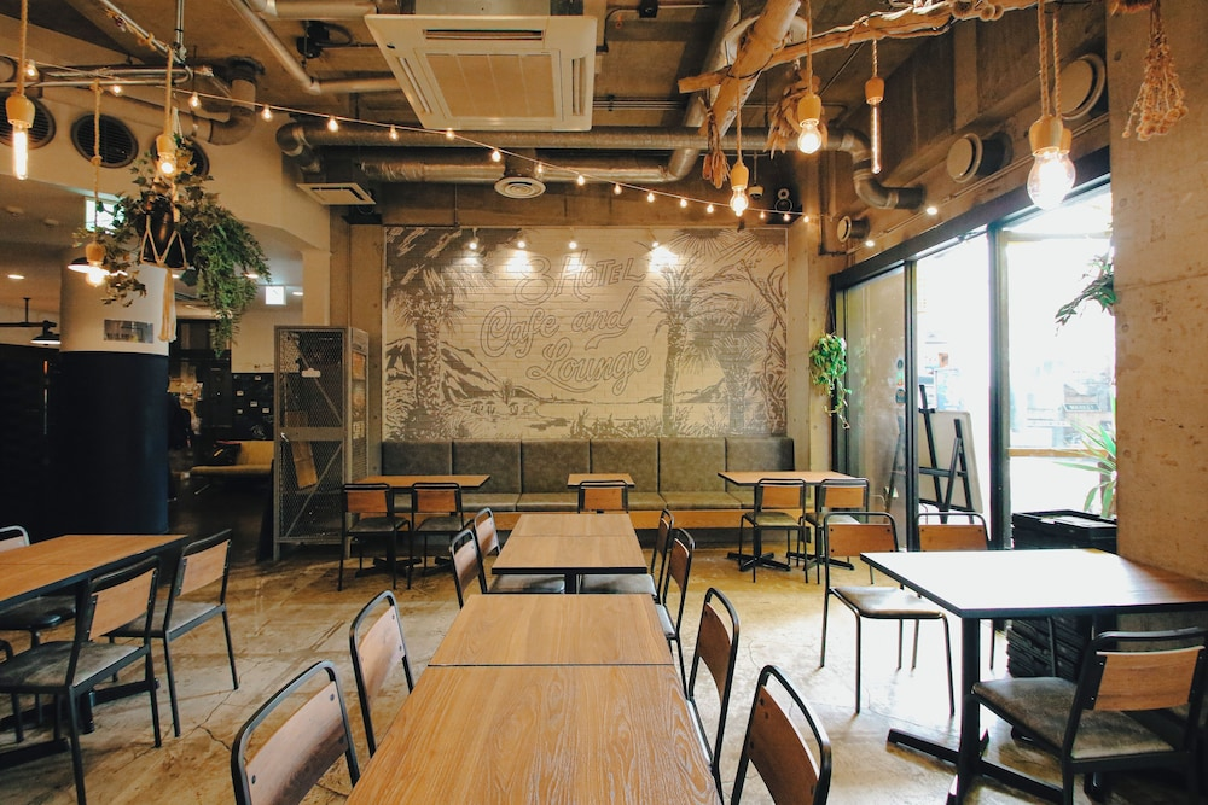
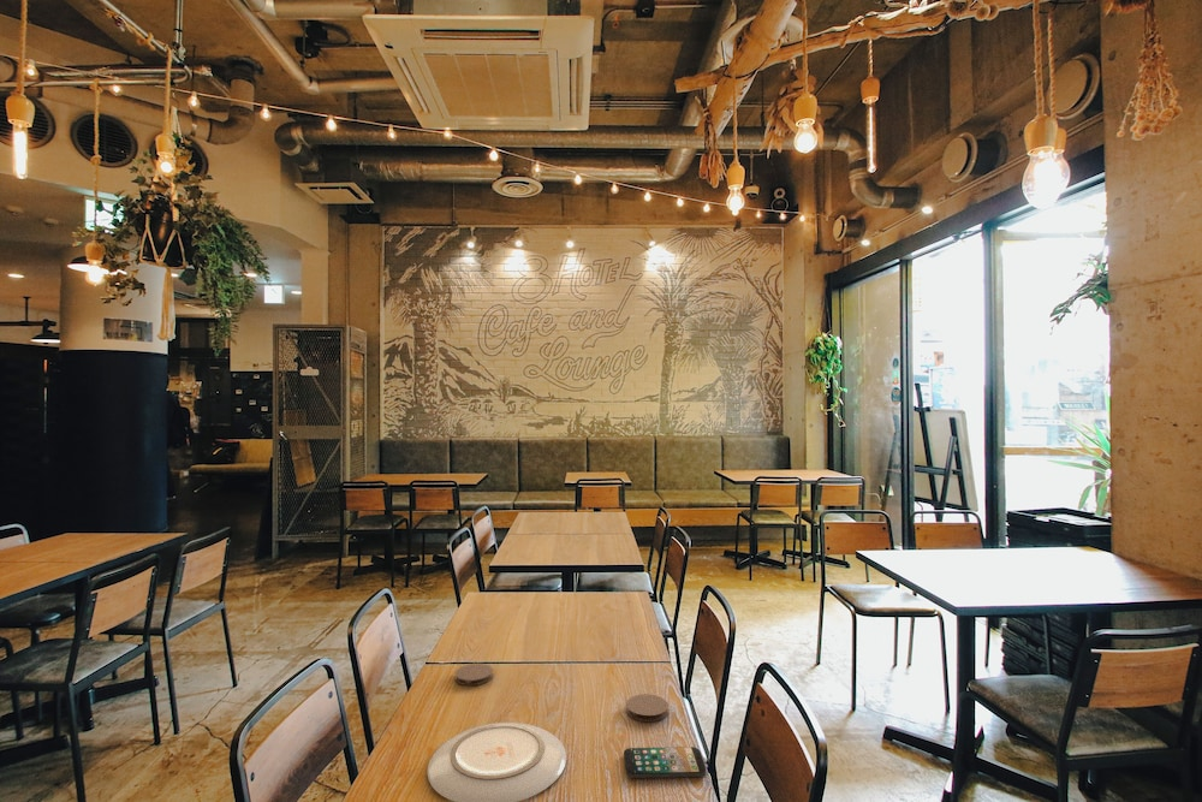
+ plate (498, 754)
+ coaster (647, 707)
+ coaster (474, 673)
+ smartphone (664, 761)
